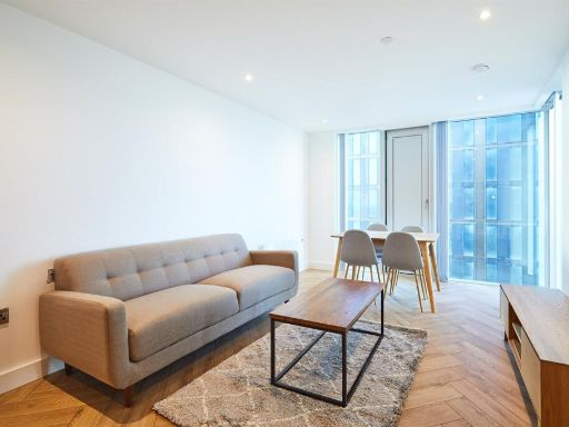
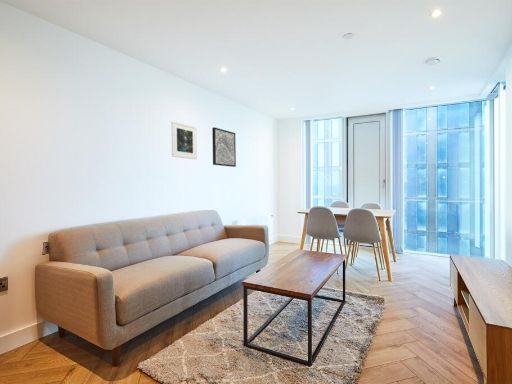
+ wall art (224, 148)
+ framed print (184, 141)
